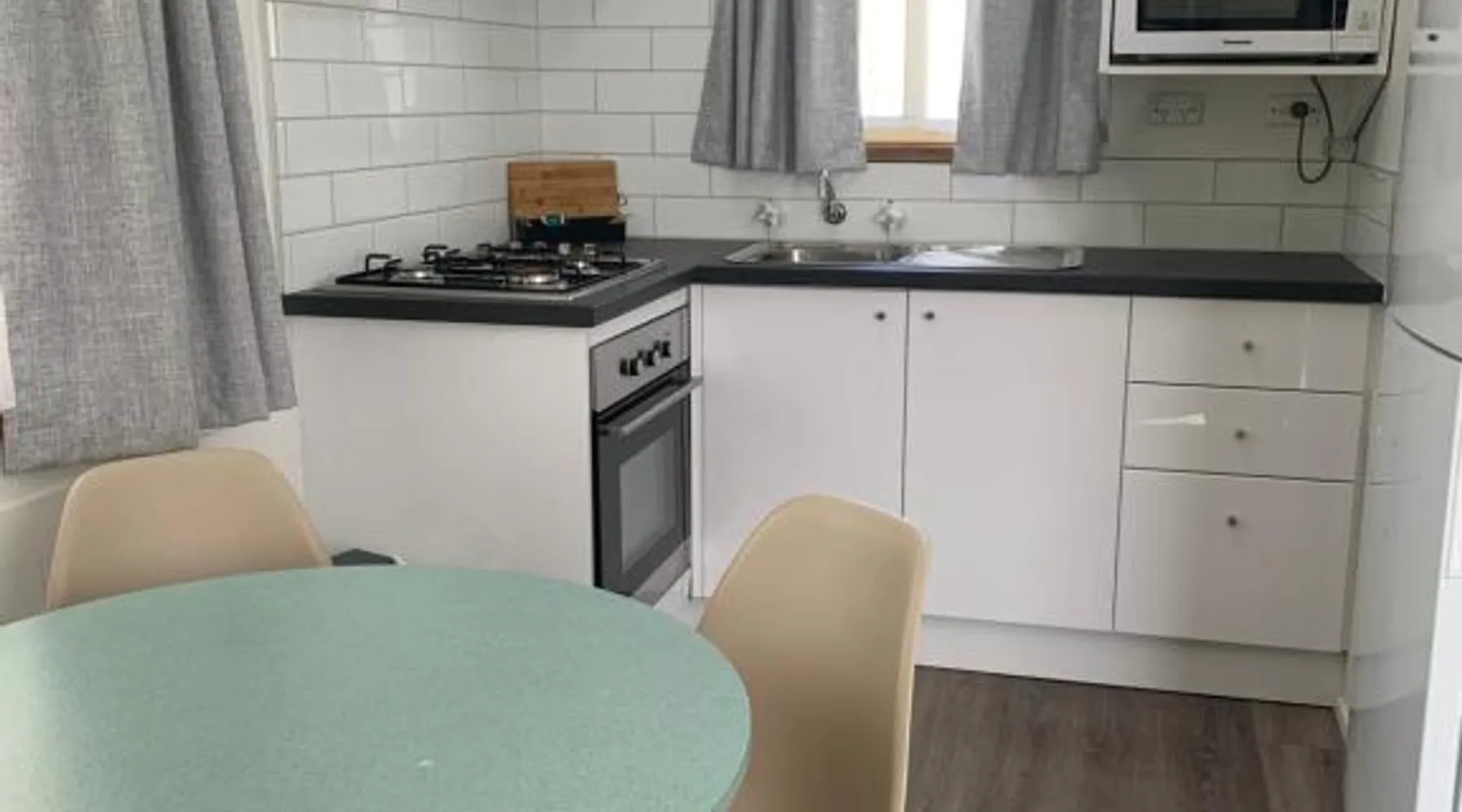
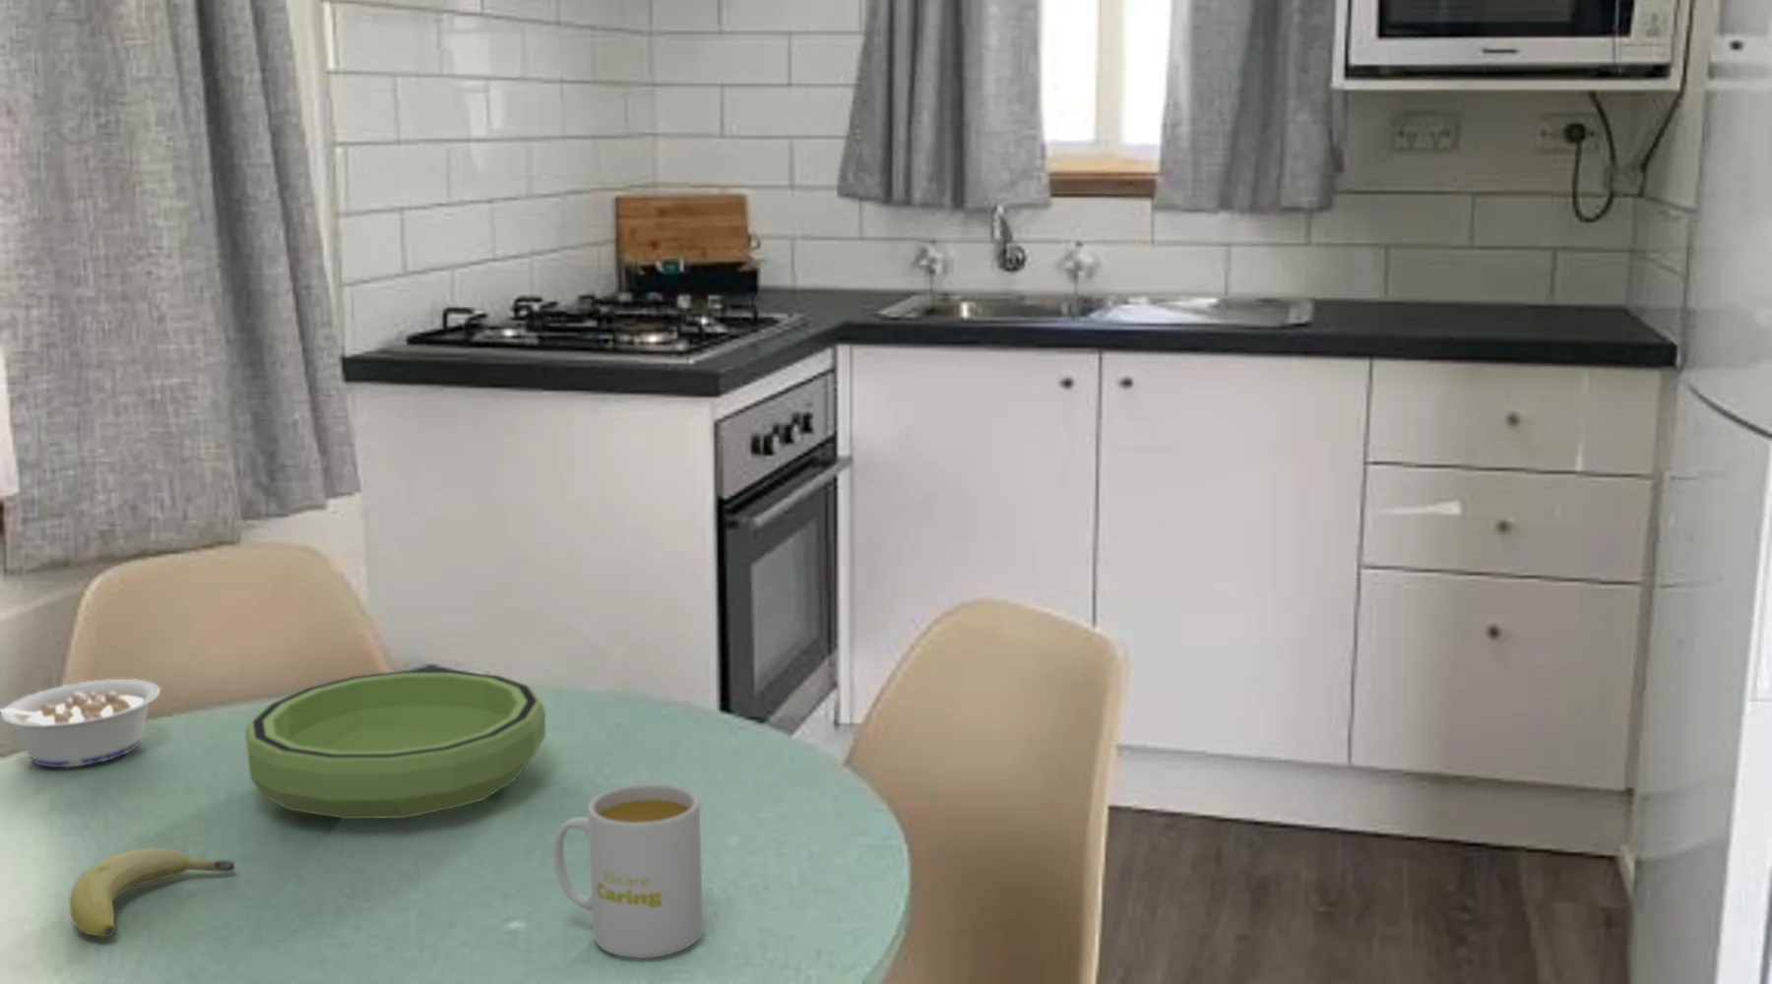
+ fruit (138, 882)
+ legume (78, 722)
+ bowl (399, 748)
+ mug (625, 866)
